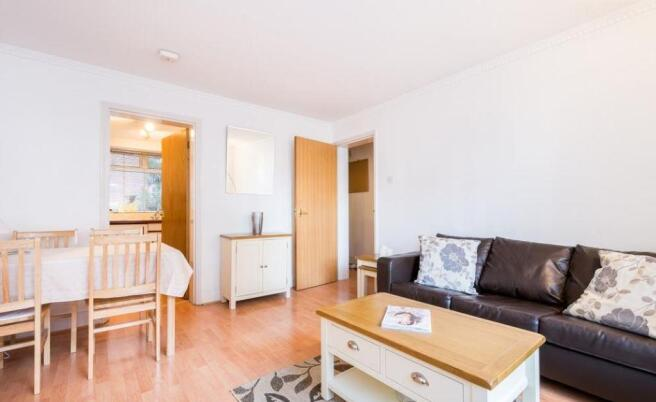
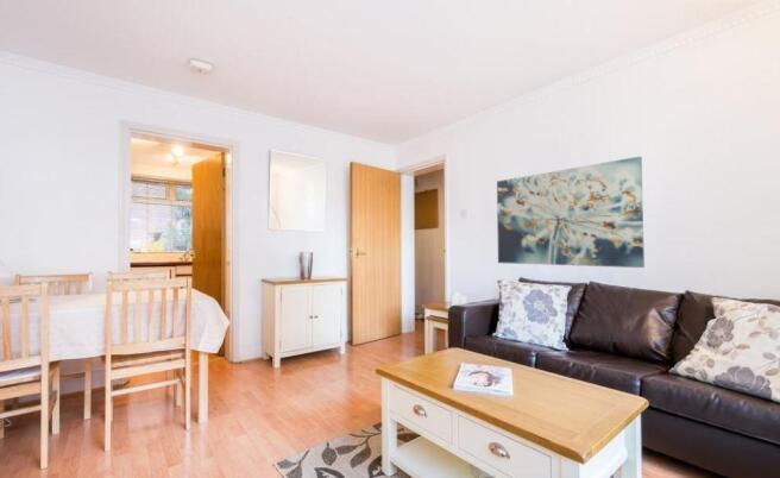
+ wall art (559, 218)
